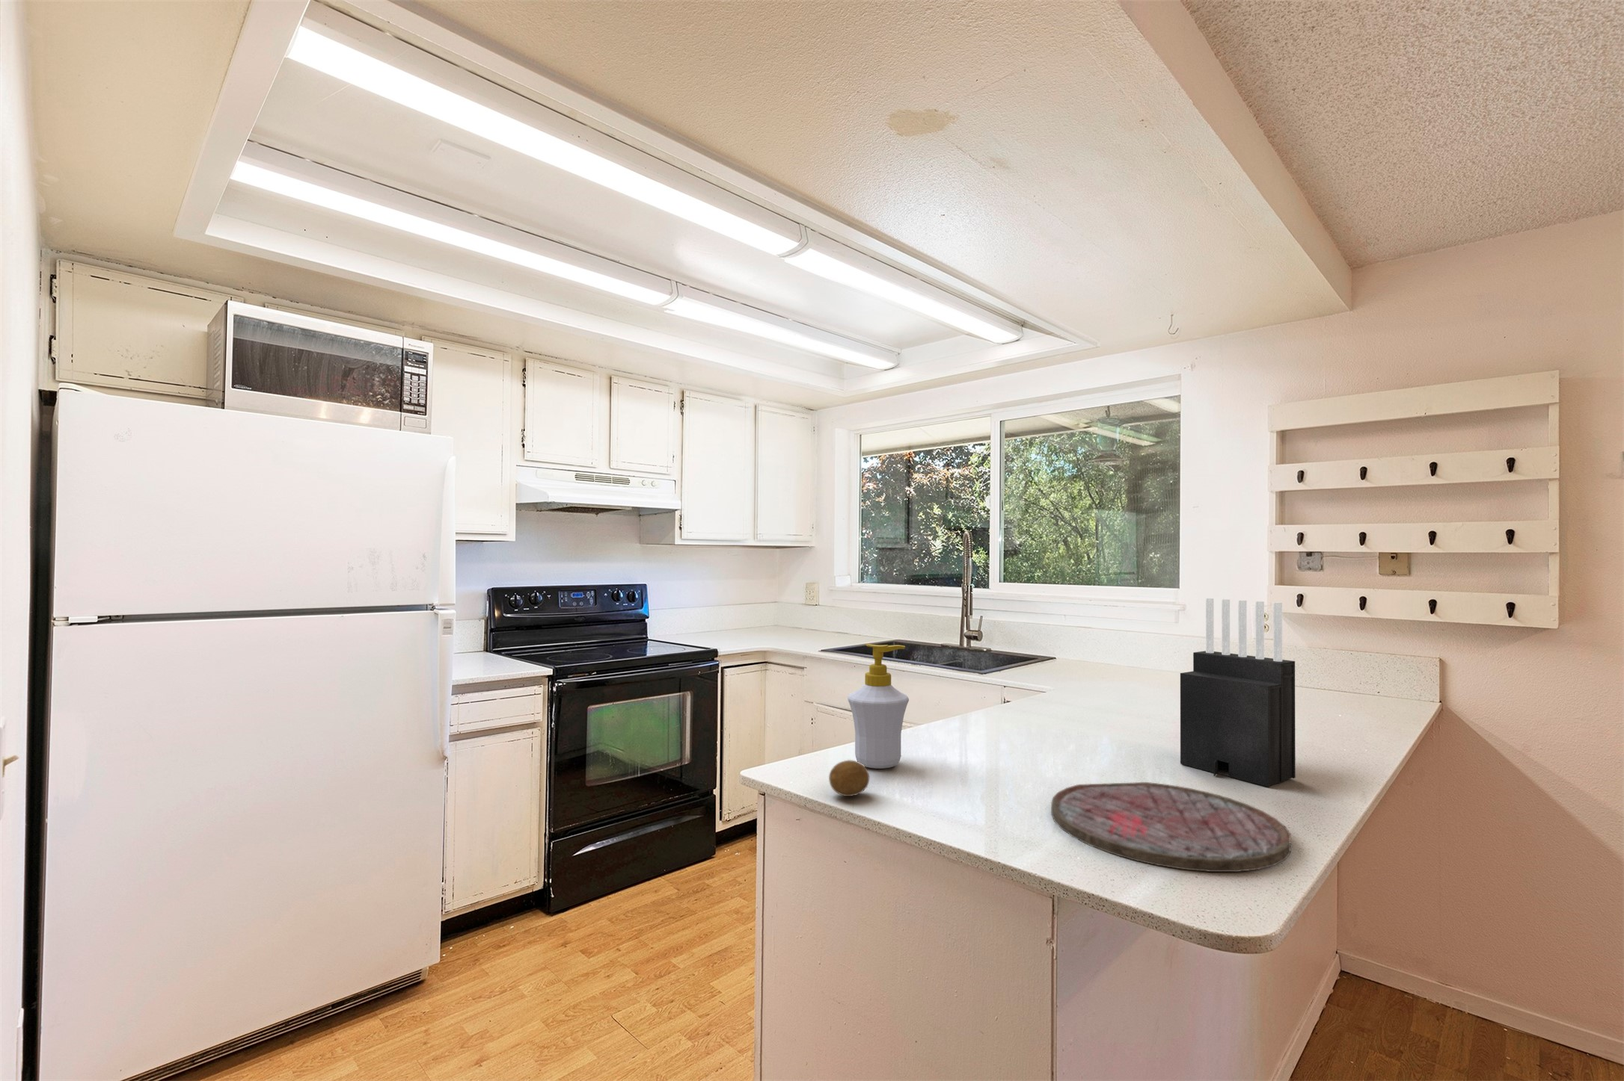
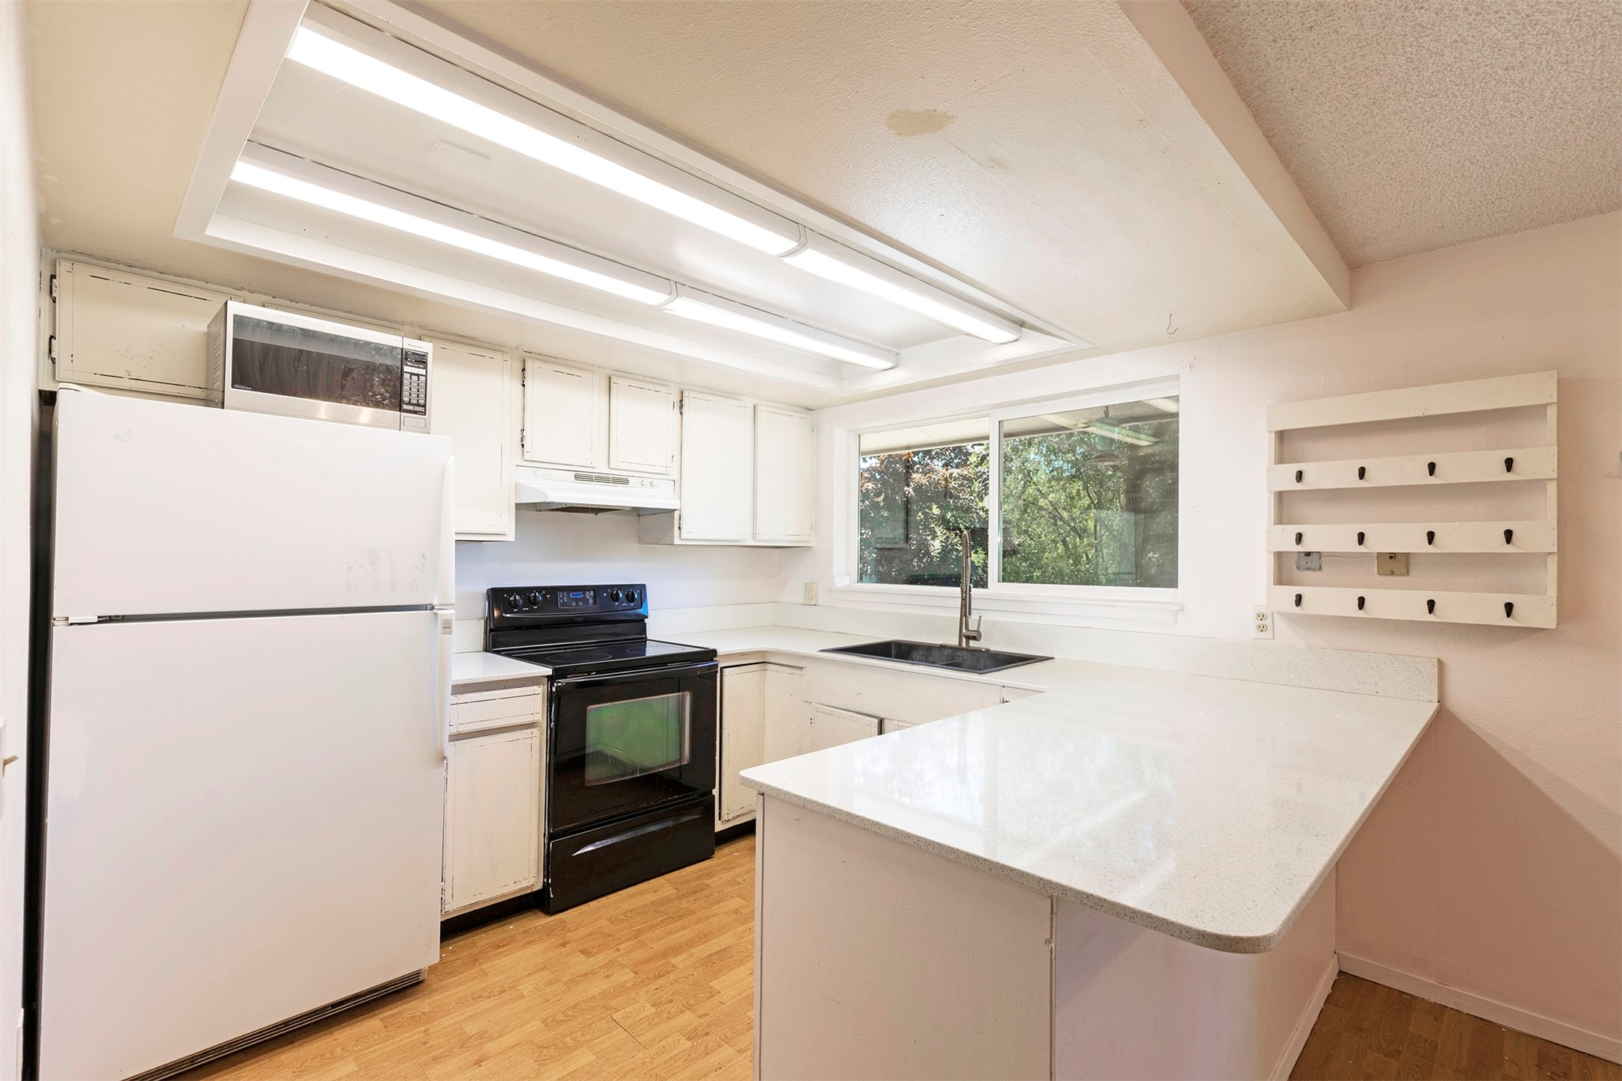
- cutting board (1163, 819)
- knife block (1233, 685)
- soap bottle (878, 703)
- fruit (849, 778)
